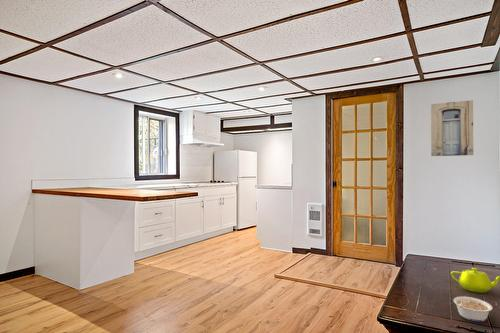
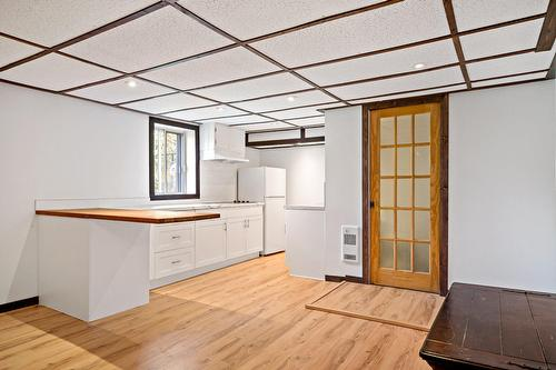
- legume (472, 309)
- wall art (451, 129)
- teapot (476, 279)
